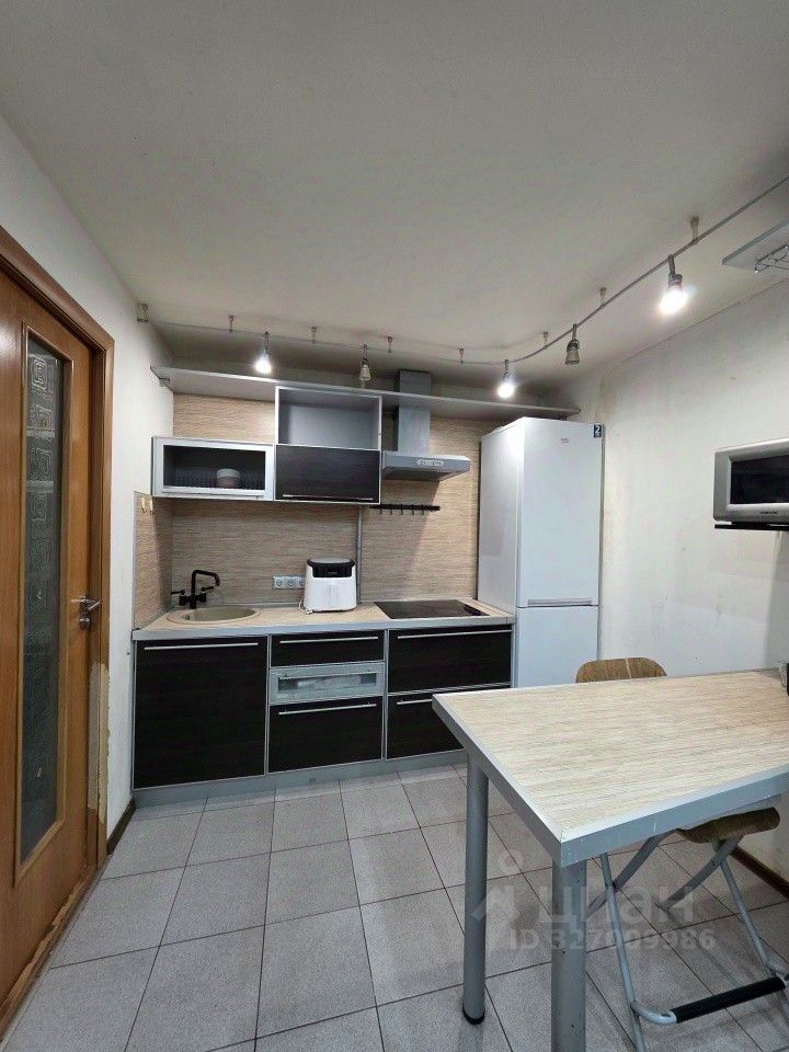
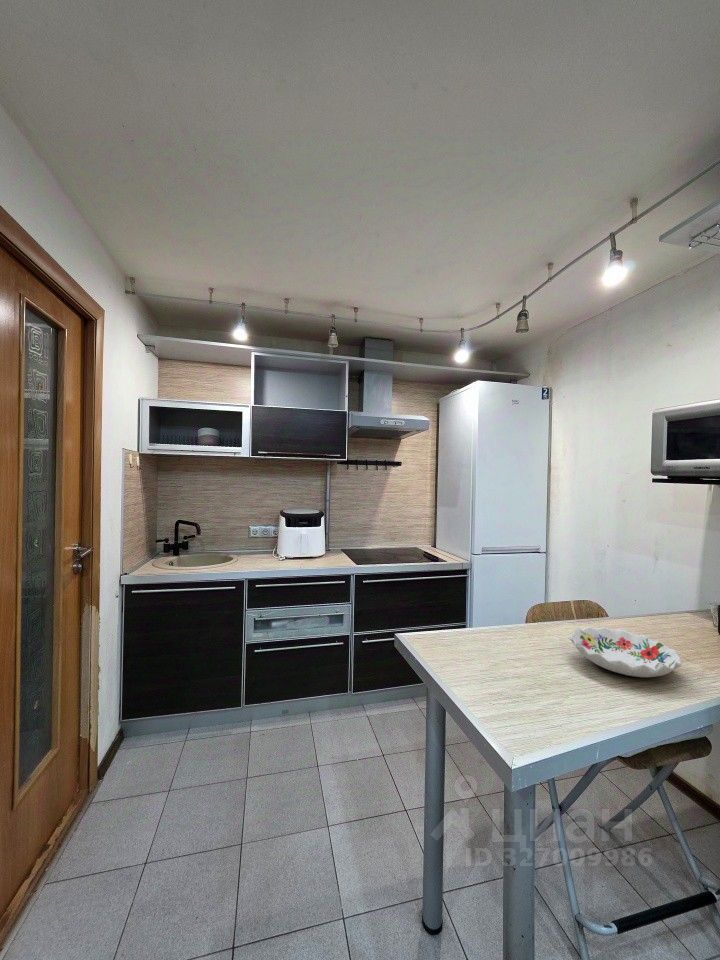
+ decorative bowl (621, 654)
